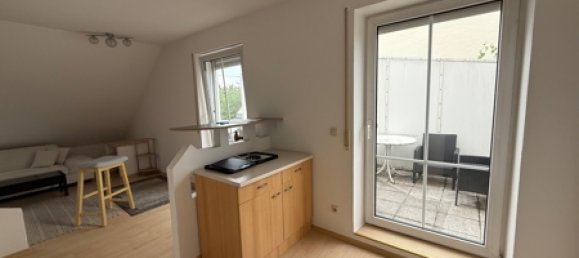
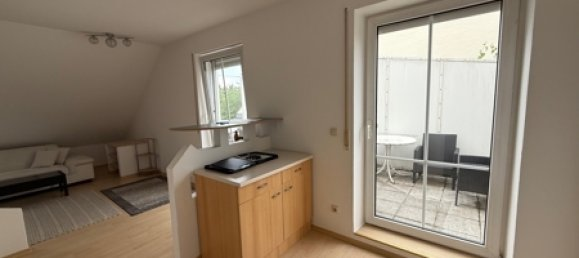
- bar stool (104, 188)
